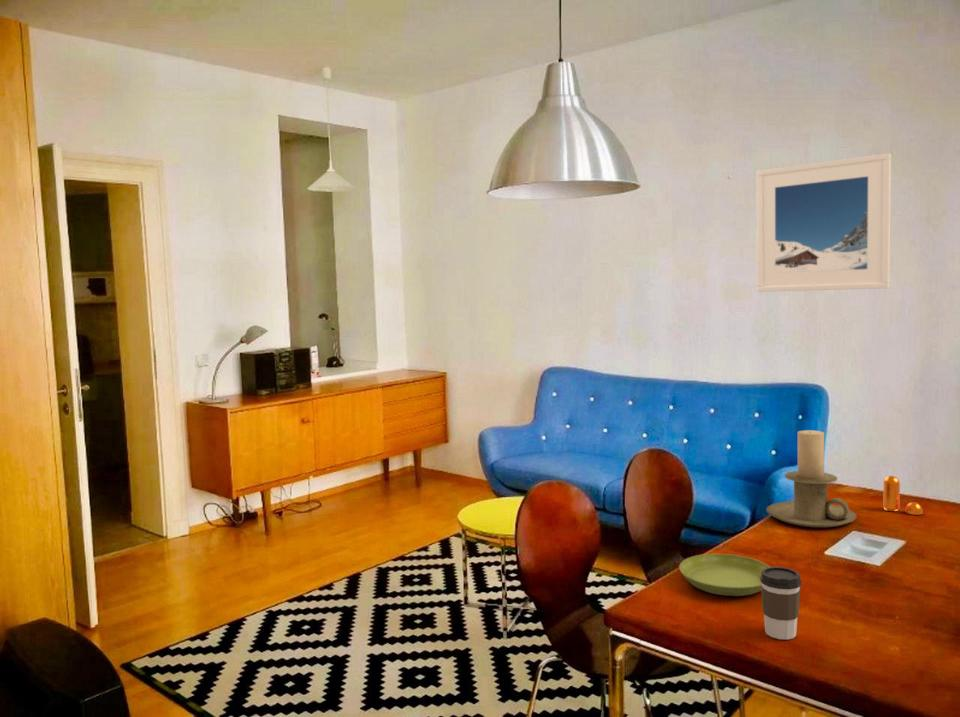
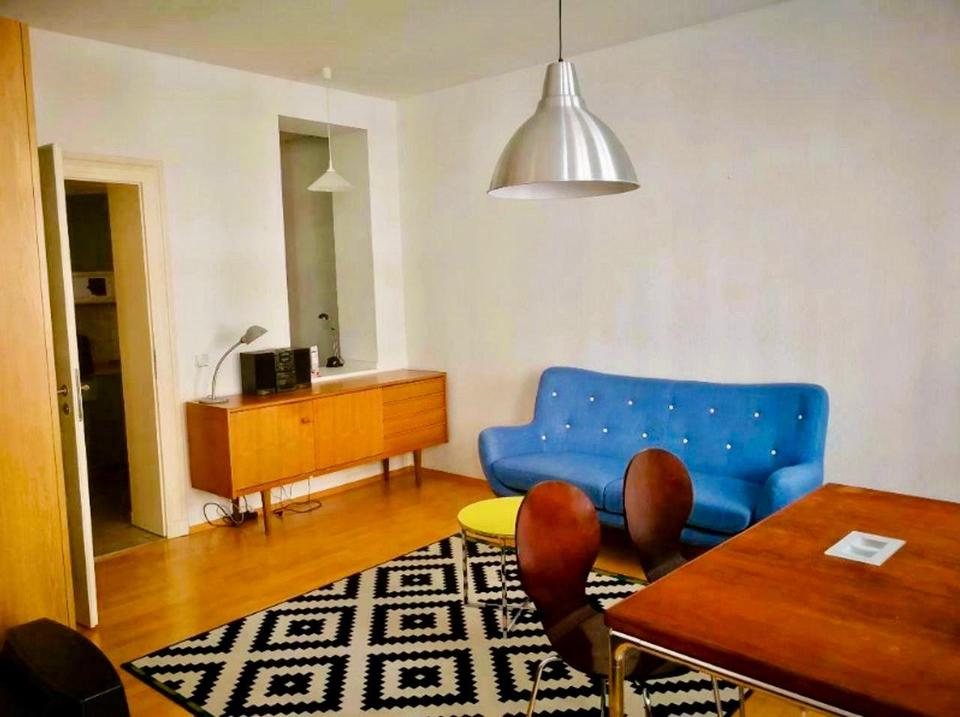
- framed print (820, 226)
- coffee cup (780, 603)
- pepper shaker (899, 494)
- saucer (726, 575)
- candle holder (810, 474)
